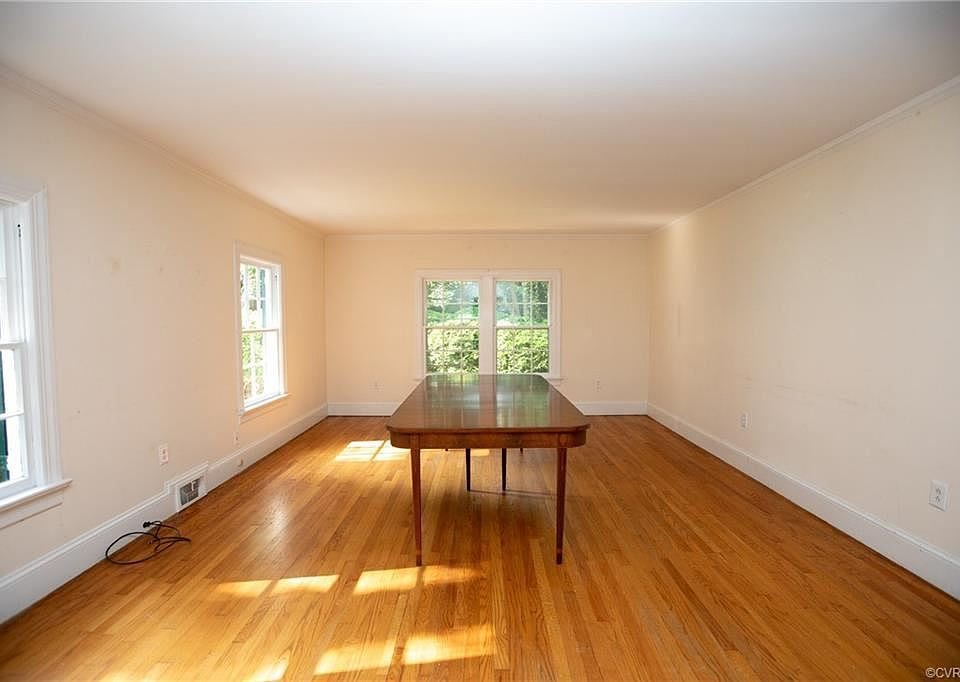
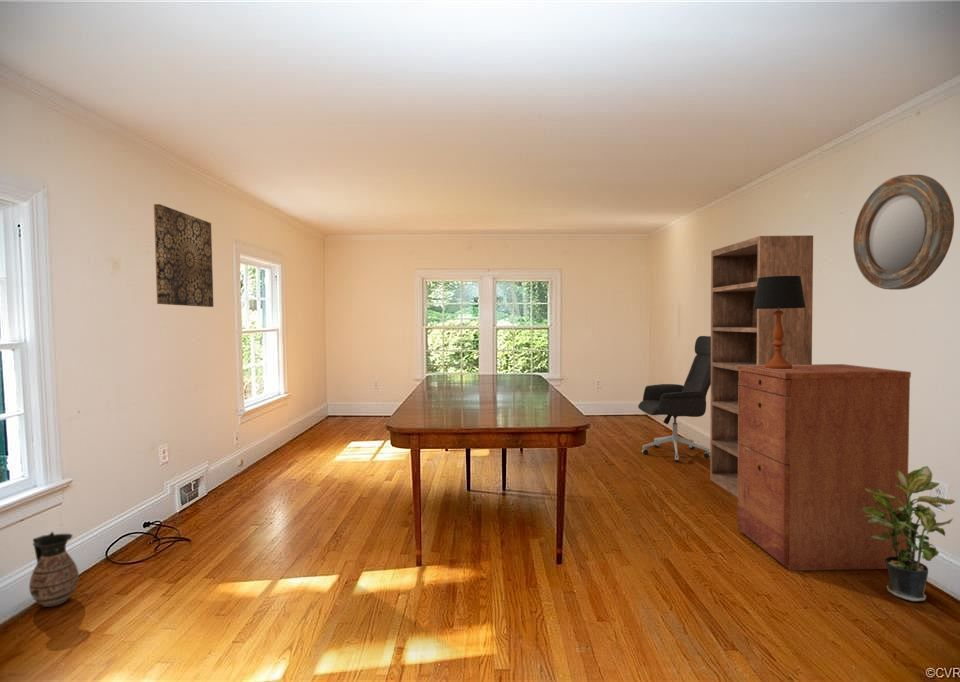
+ bookshelf (756, 364)
+ filing cabinet (815, 459)
+ ceramic jug (52, 568)
+ wall art (186, 260)
+ table lamp (778, 322)
+ potted plant (908, 529)
+ home mirror (897, 233)
+ office chair (678, 395)
